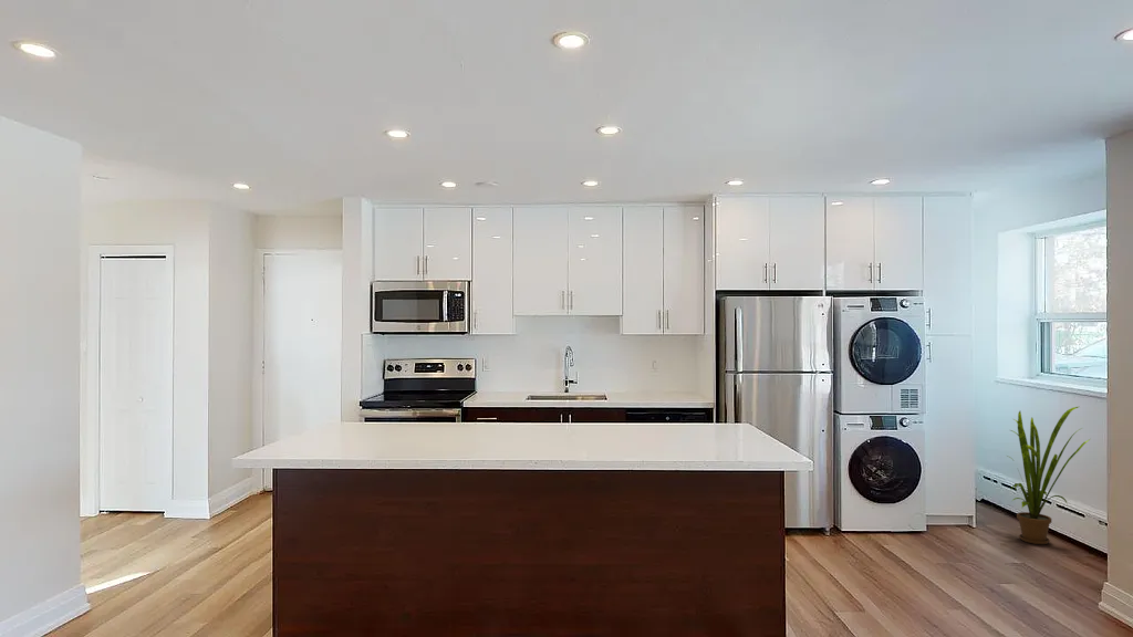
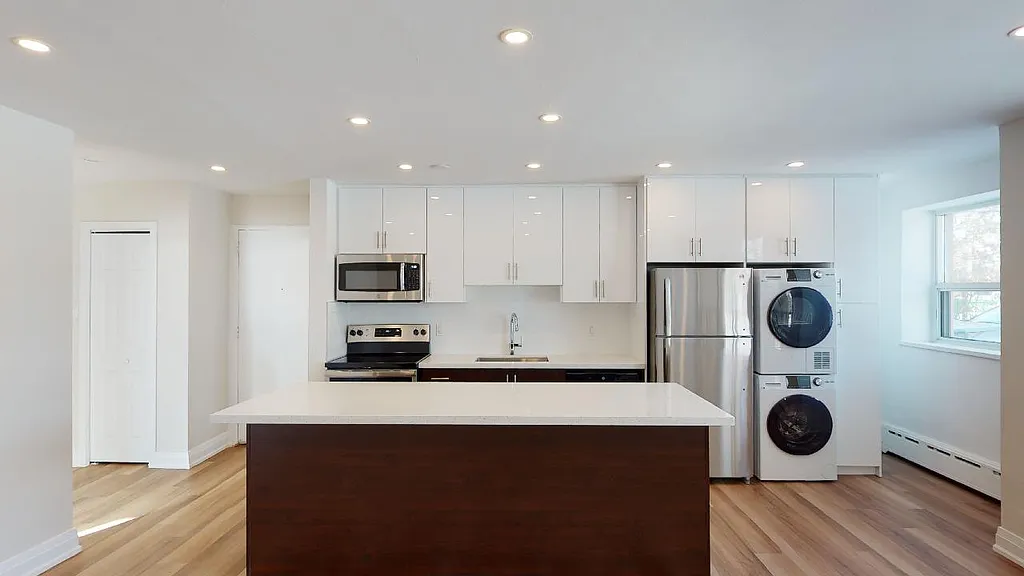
- house plant (1038, 472)
